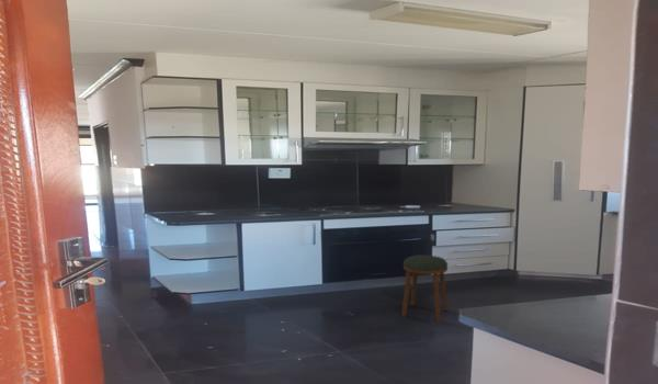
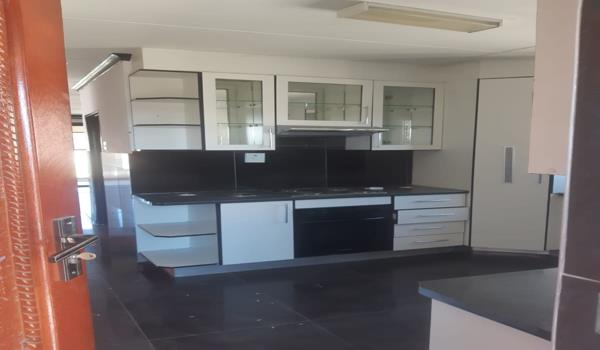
- stool (433, 285)
